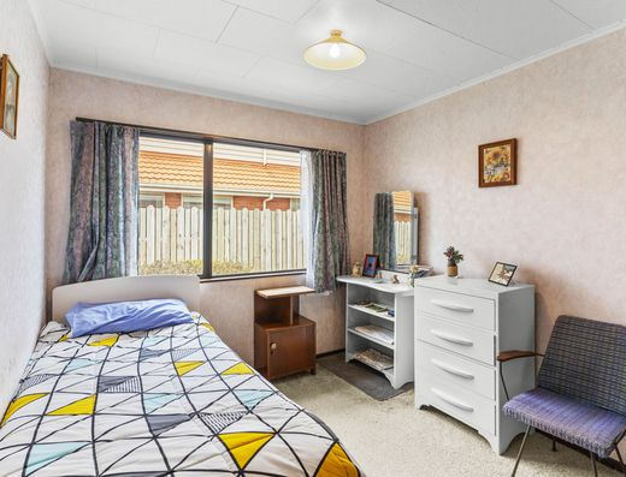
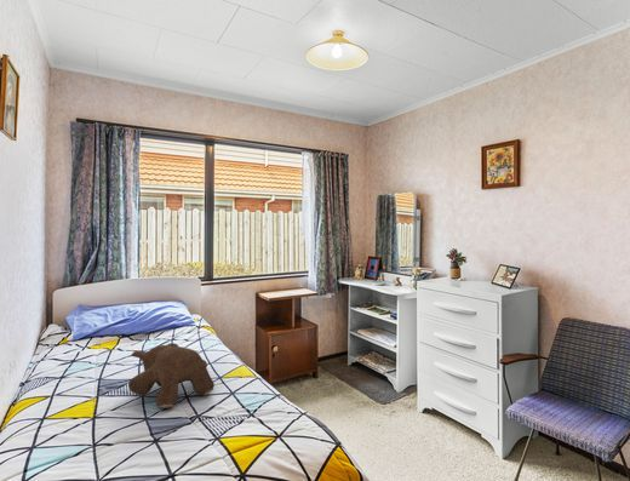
+ teddy bear (170, 367)
